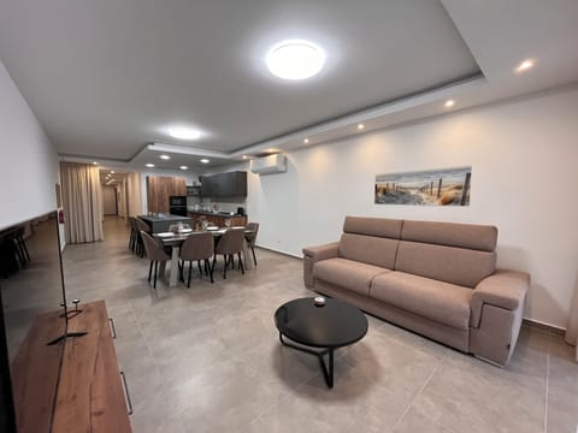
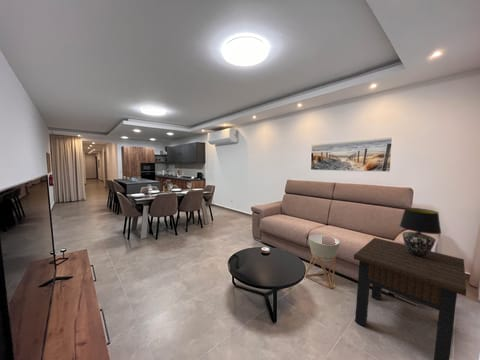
+ table lamp (418, 232)
+ side table (405, 290)
+ planter (322, 259)
